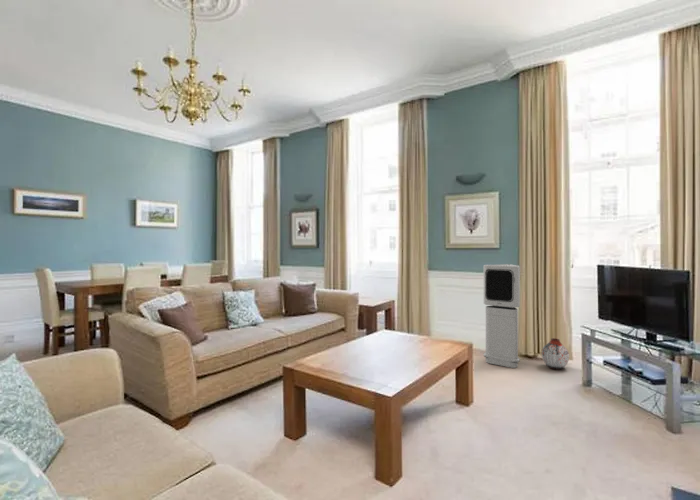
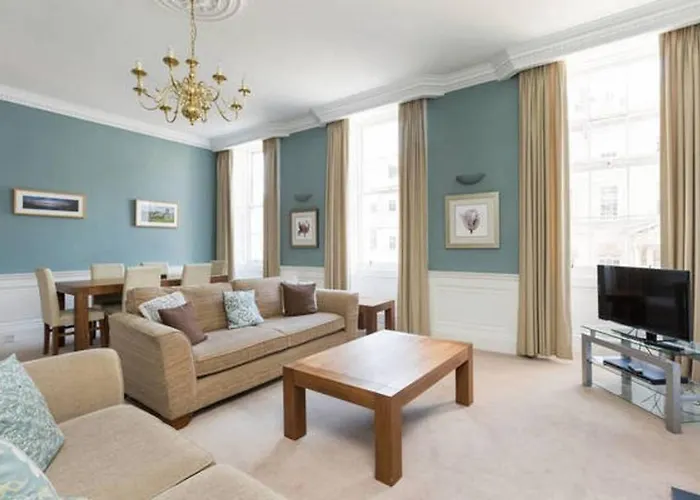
- vase (555, 353)
- air purifier (504, 313)
